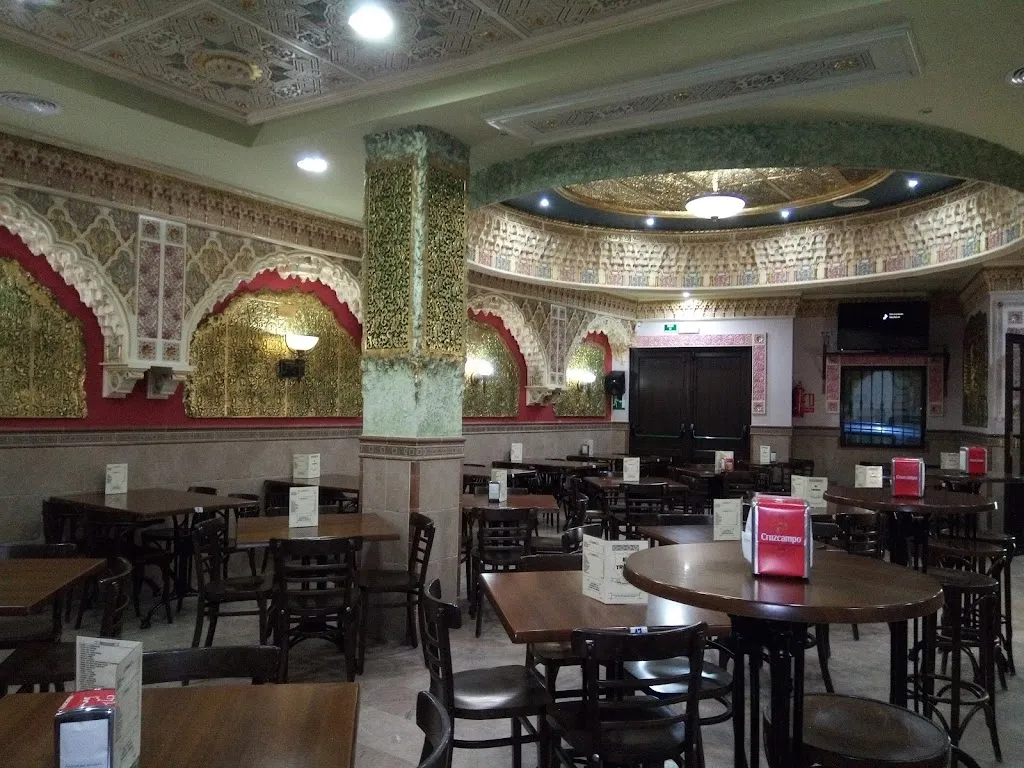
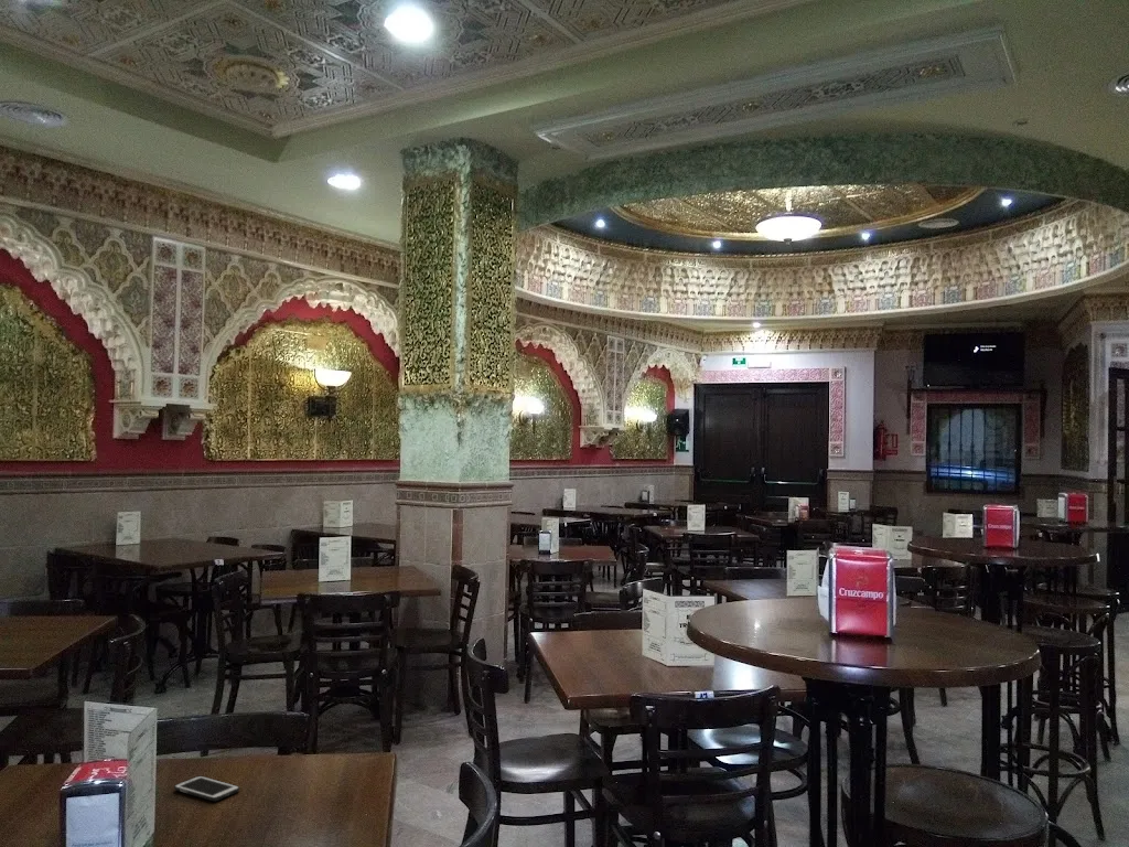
+ cell phone (206, 787)
